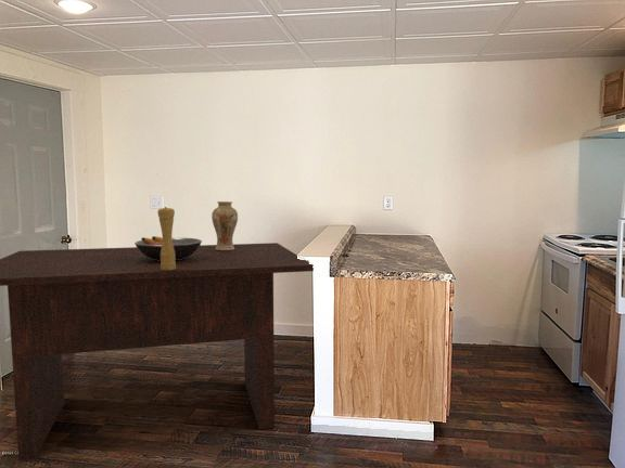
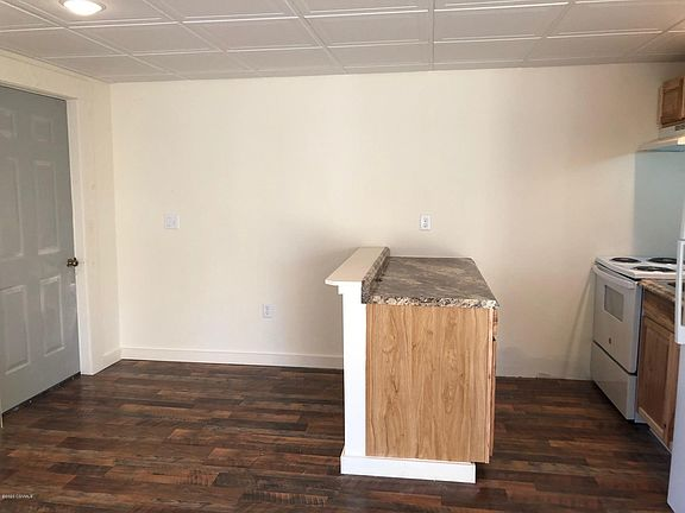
- fruit bowl (173, 245)
- vase (225, 225)
- dining table (155, 336)
- pepper mill (166, 237)
